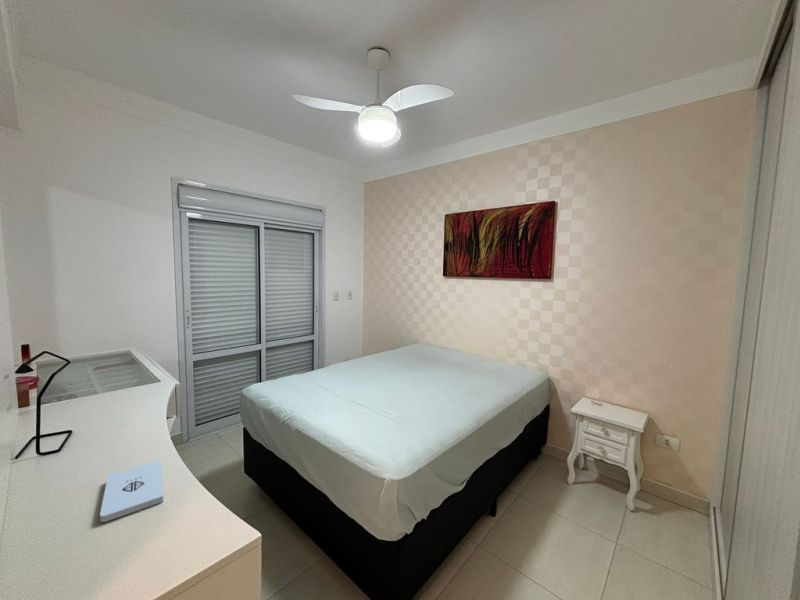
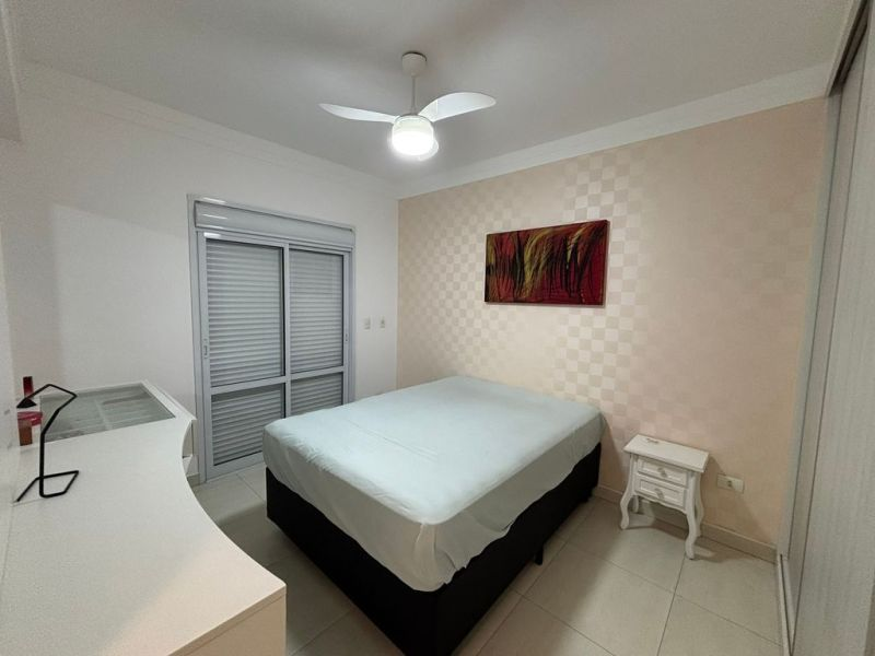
- notepad (134, 487)
